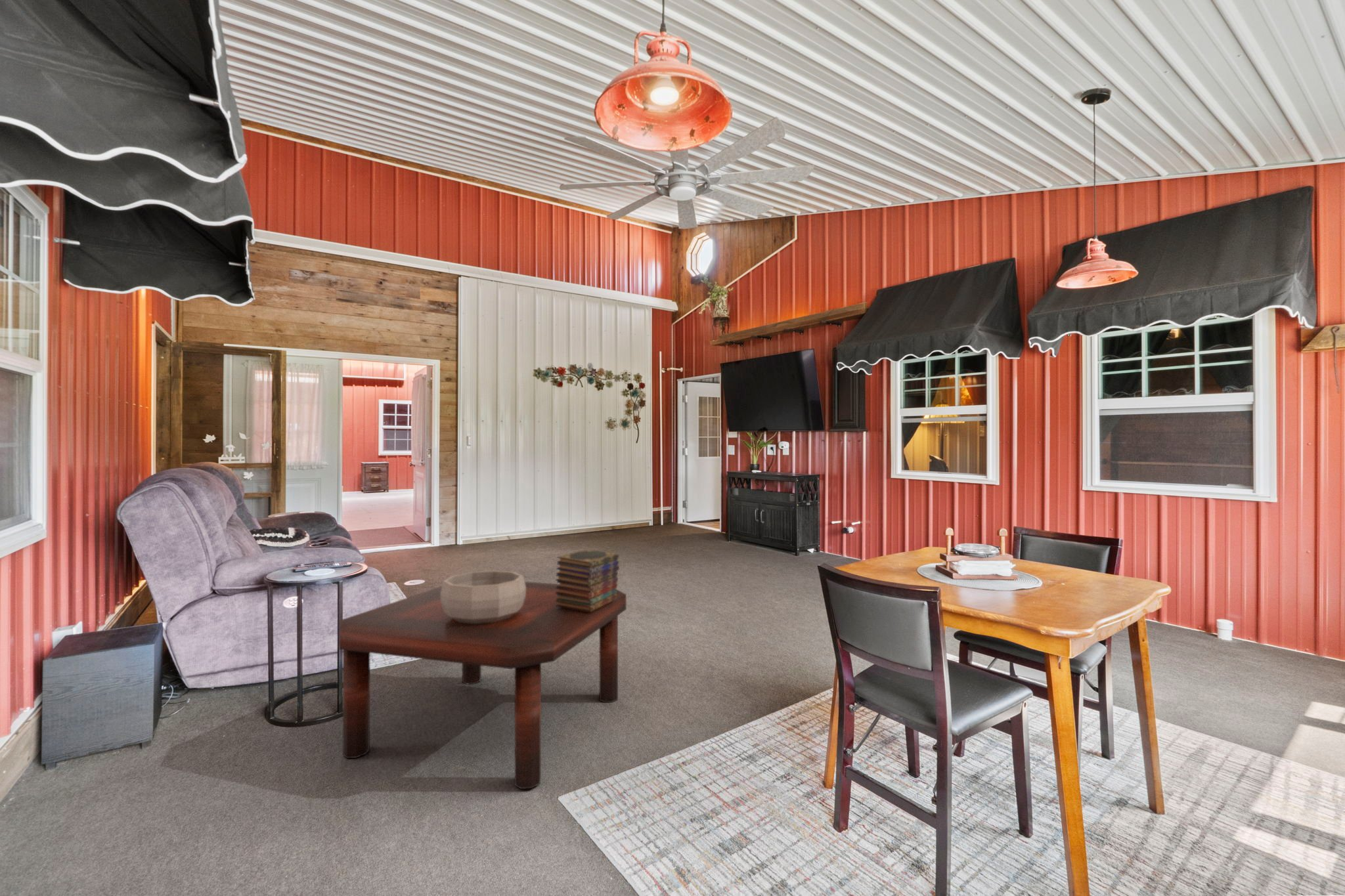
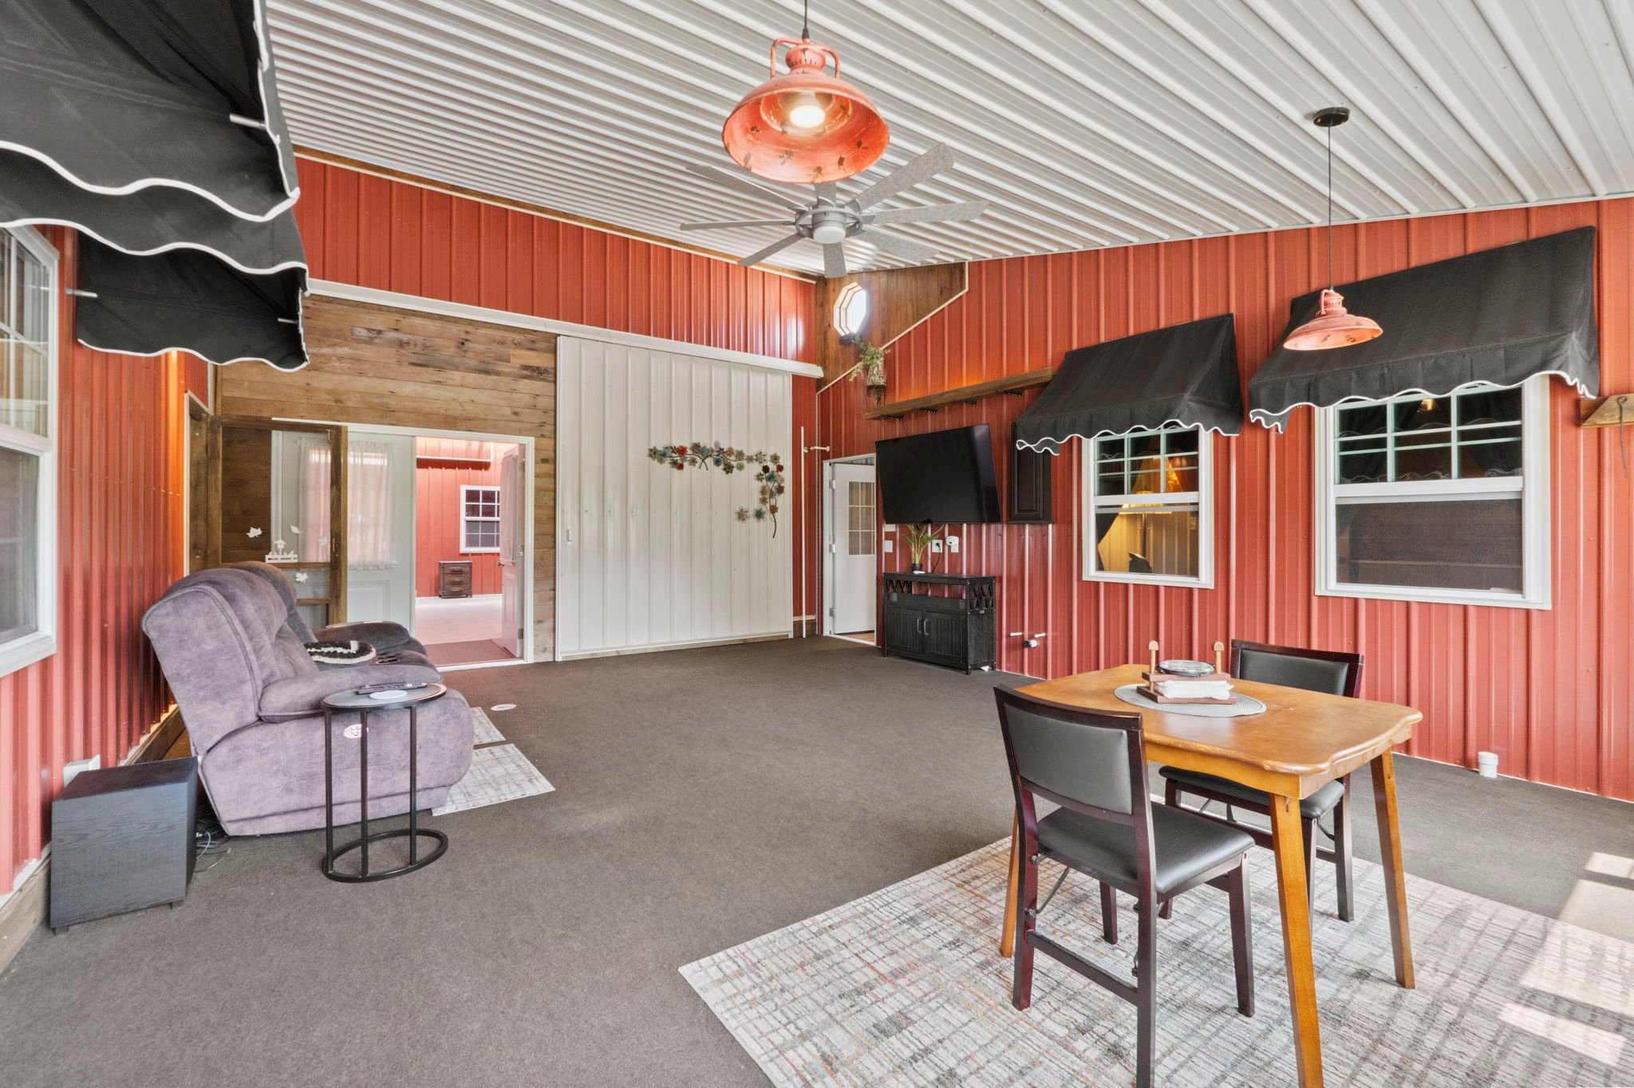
- coffee table (495, 663)
- book stack (586, 579)
- decorative bowl (484, 596)
